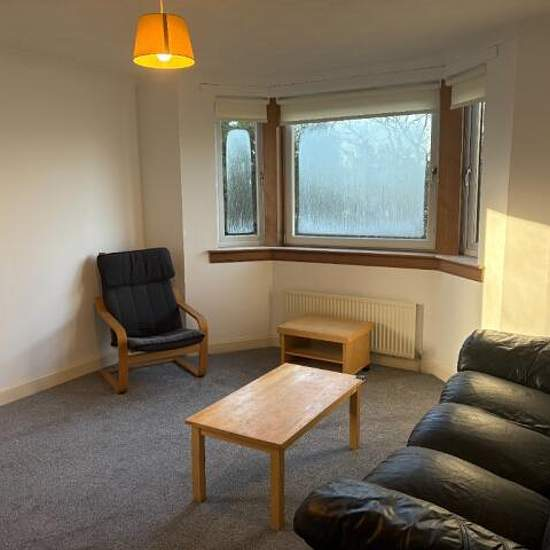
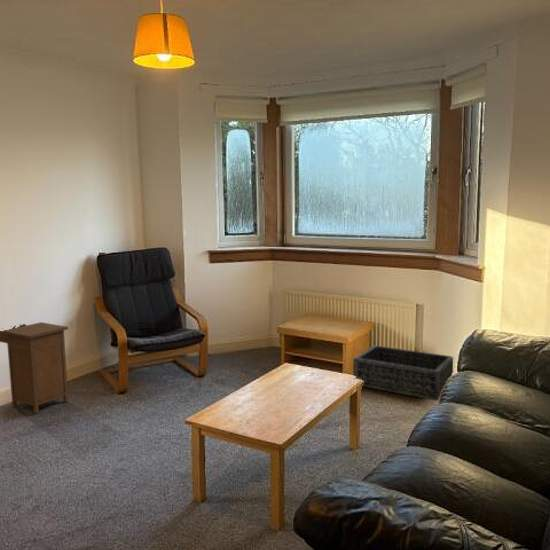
+ nightstand (32, 365)
+ basket (403, 370)
